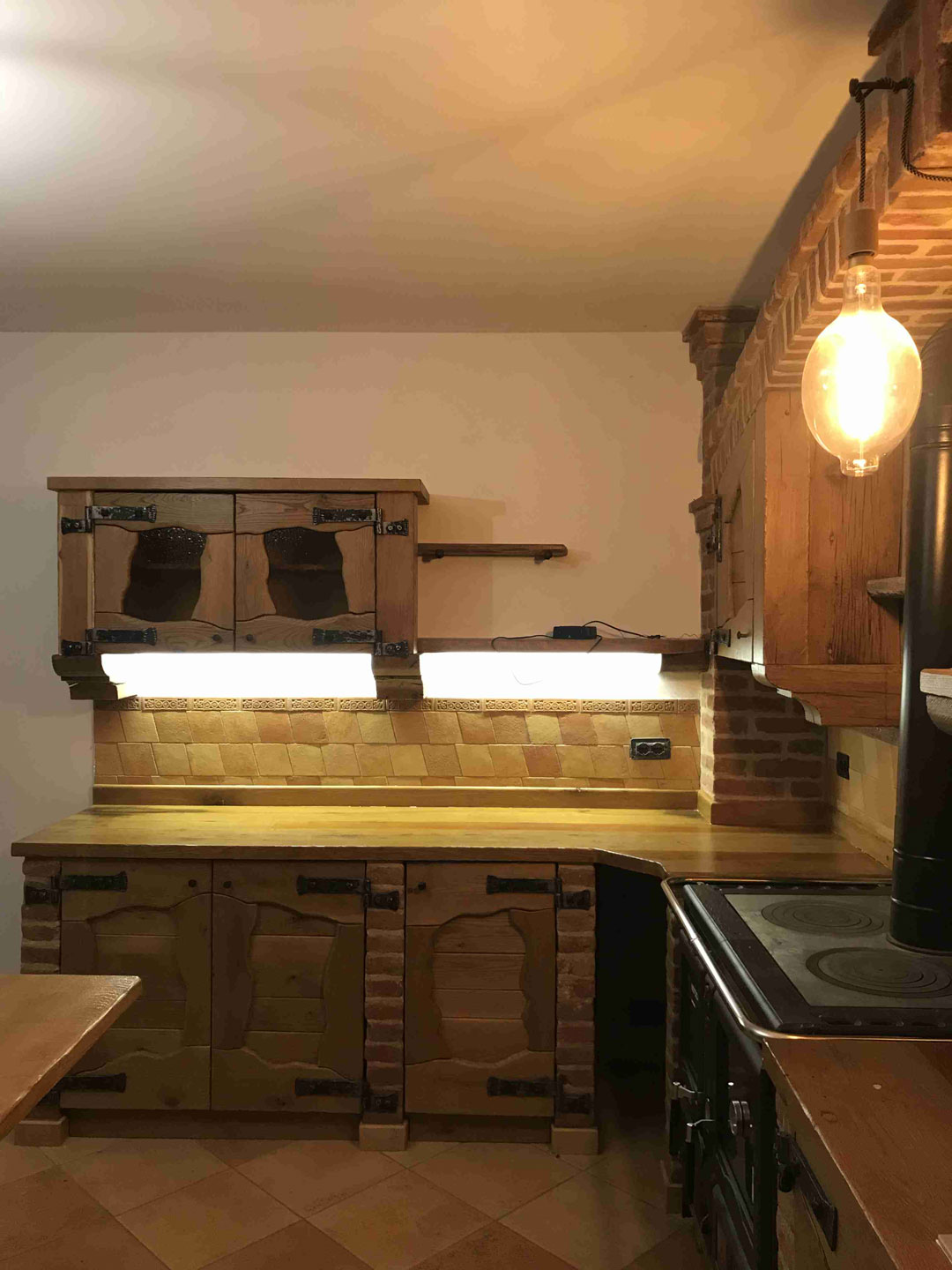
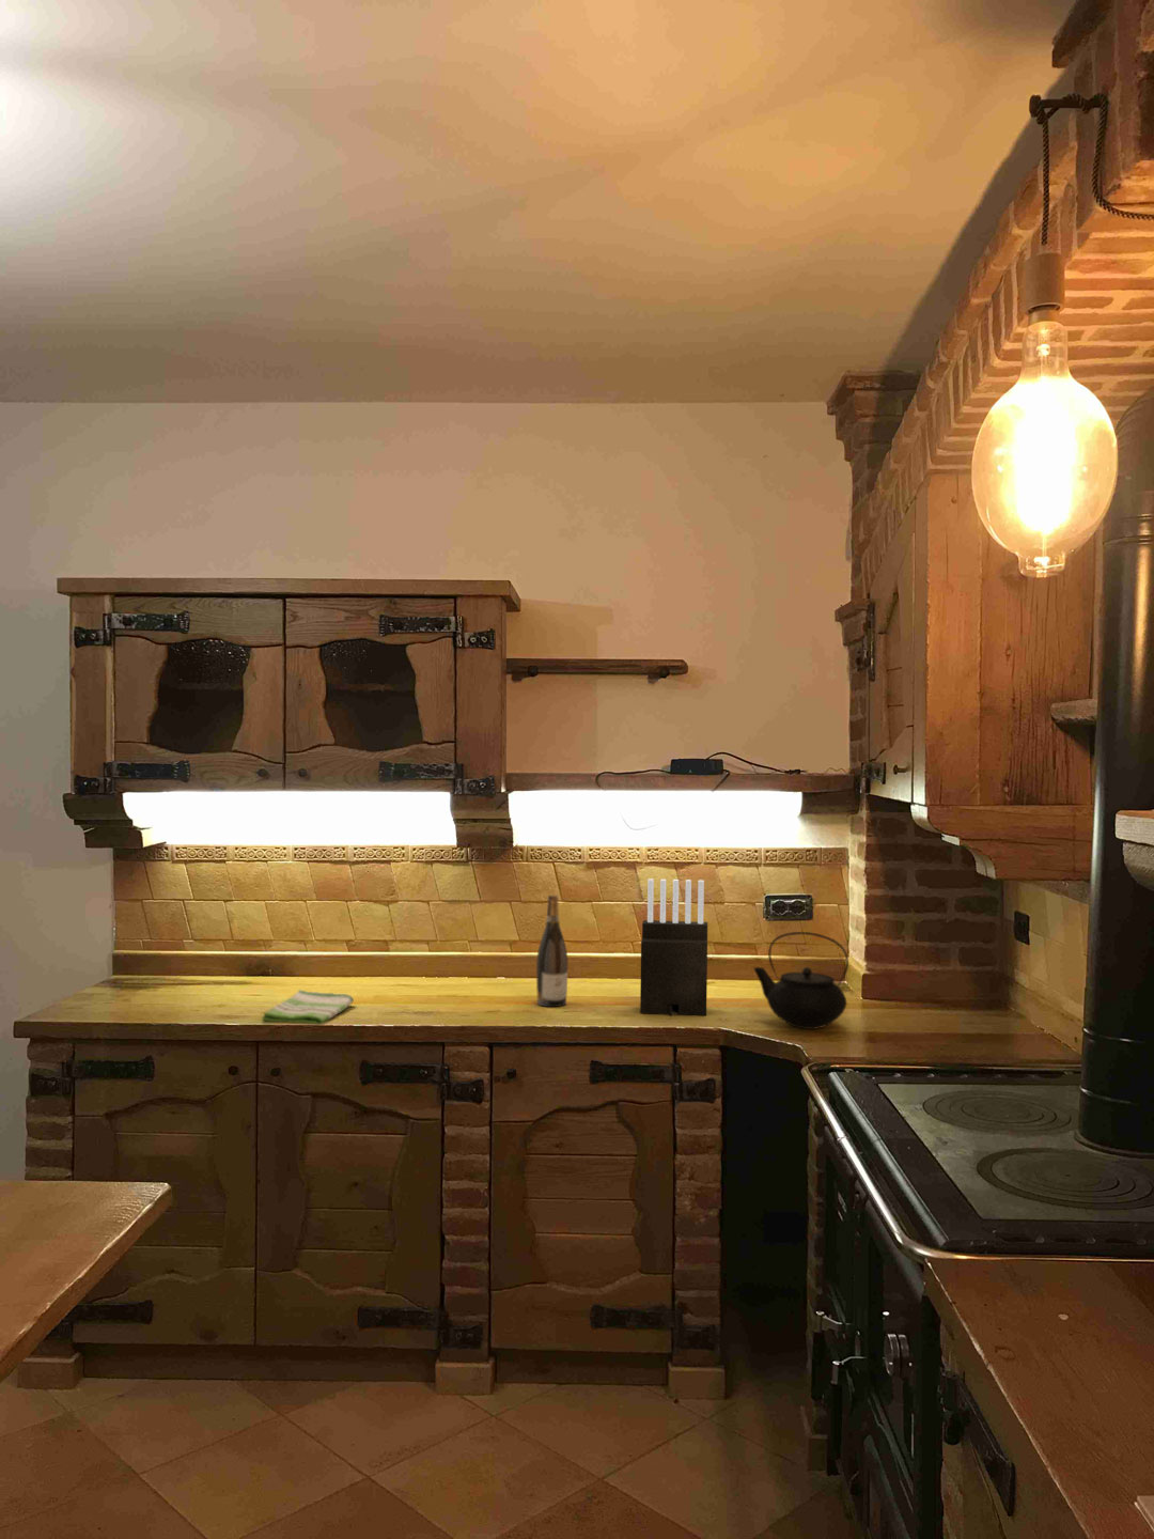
+ dish towel (309, 1006)
+ teapot (799, 978)
+ wine bottle (553, 949)
+ knife block (674, 946)
